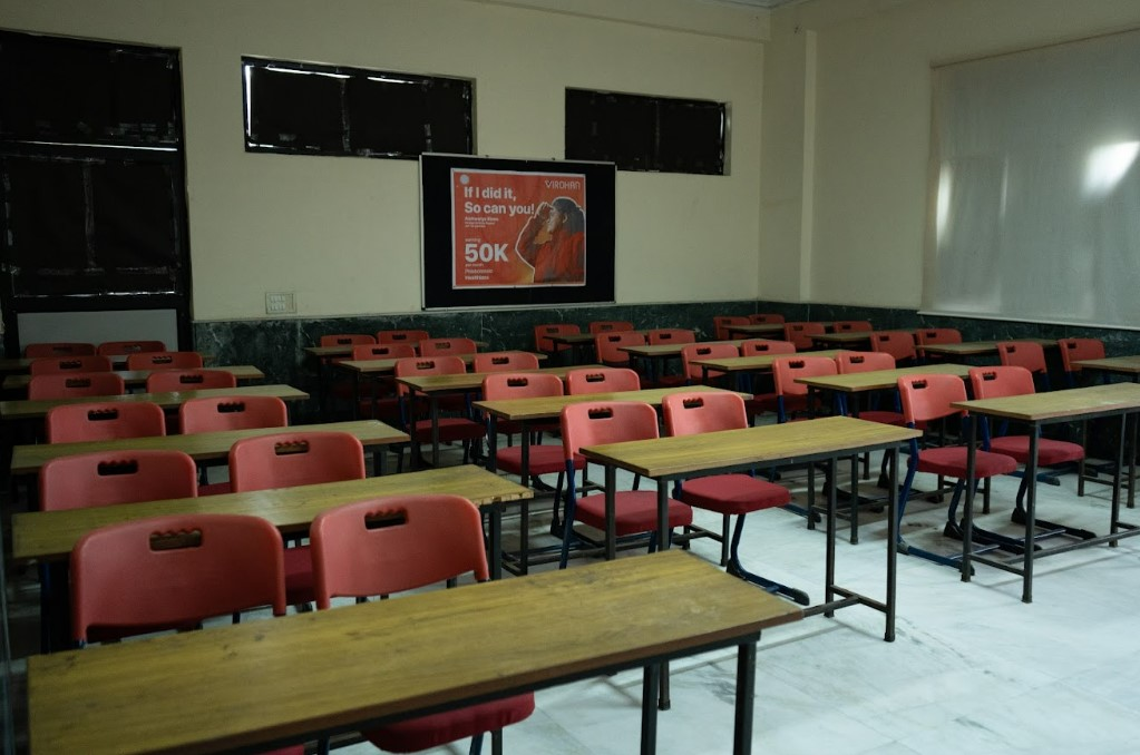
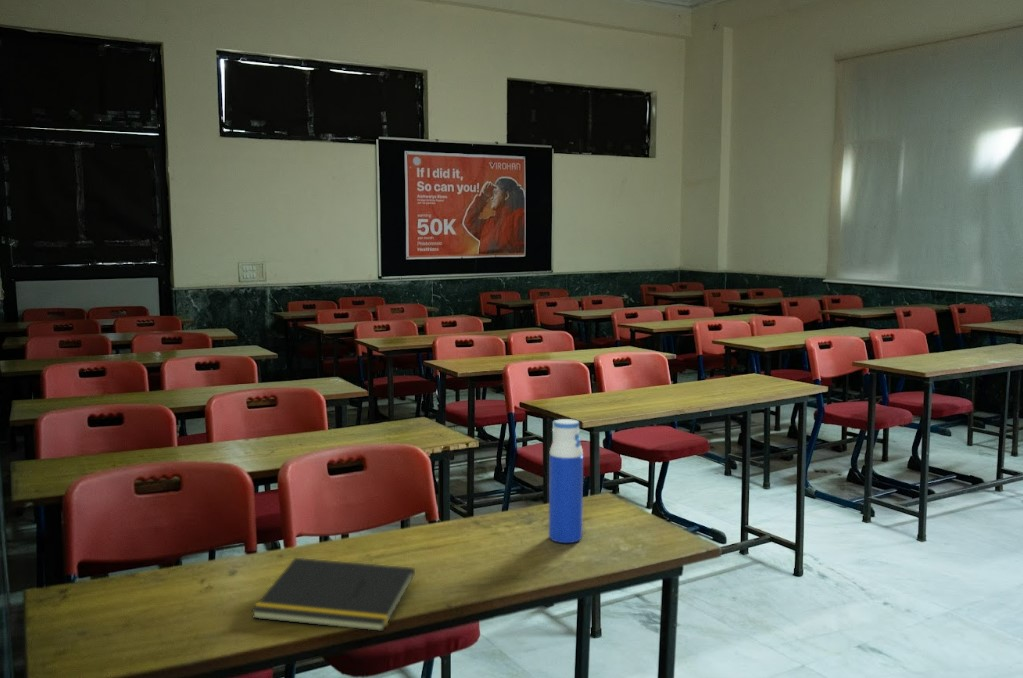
+ notepad (336, 591)
+ water bottle (566, 480)
